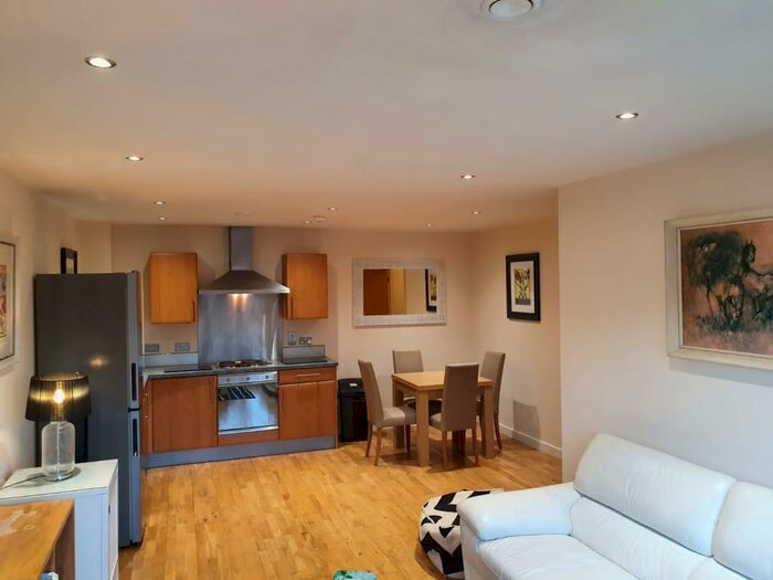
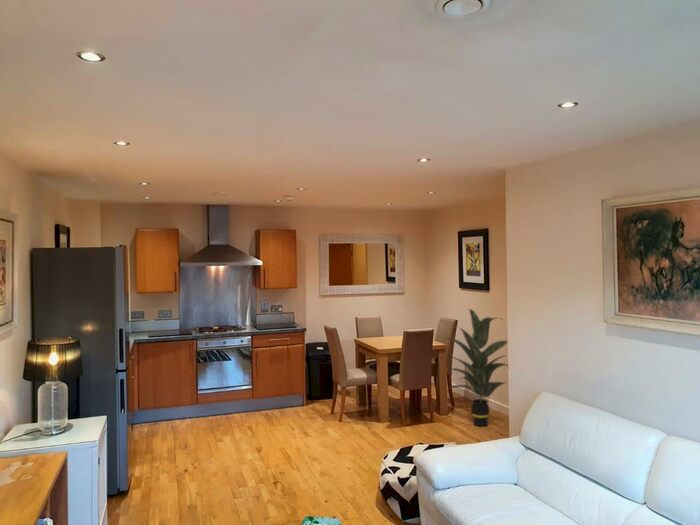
+ indoor plant (479, 366)
